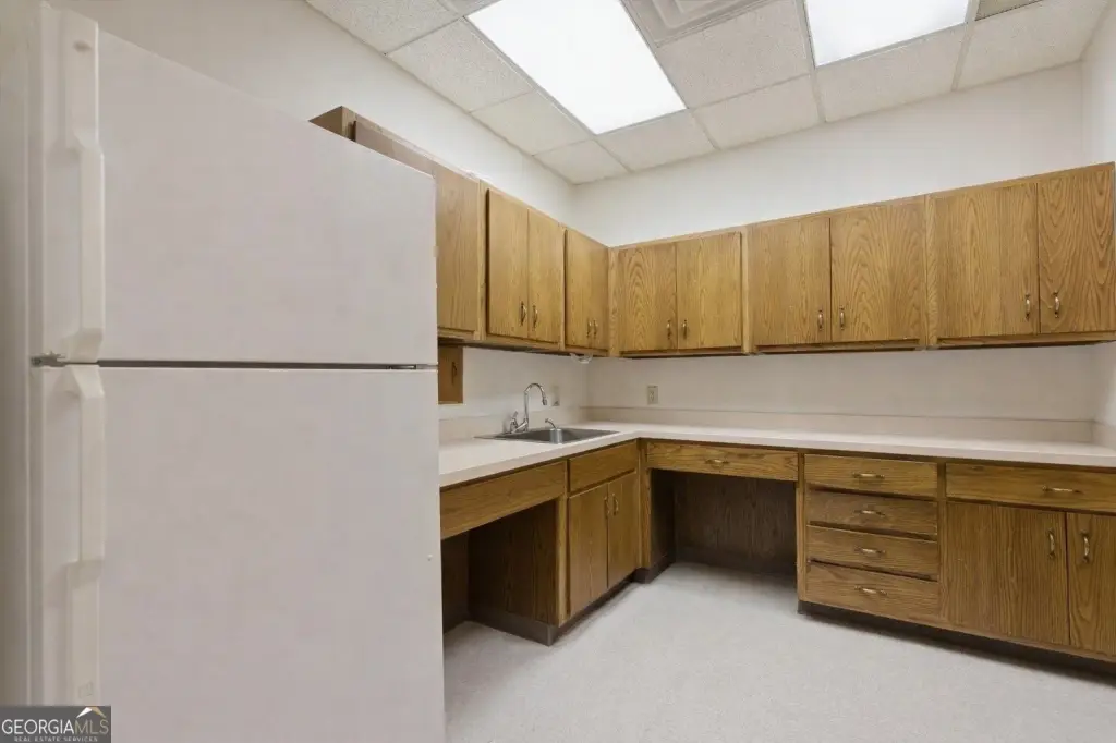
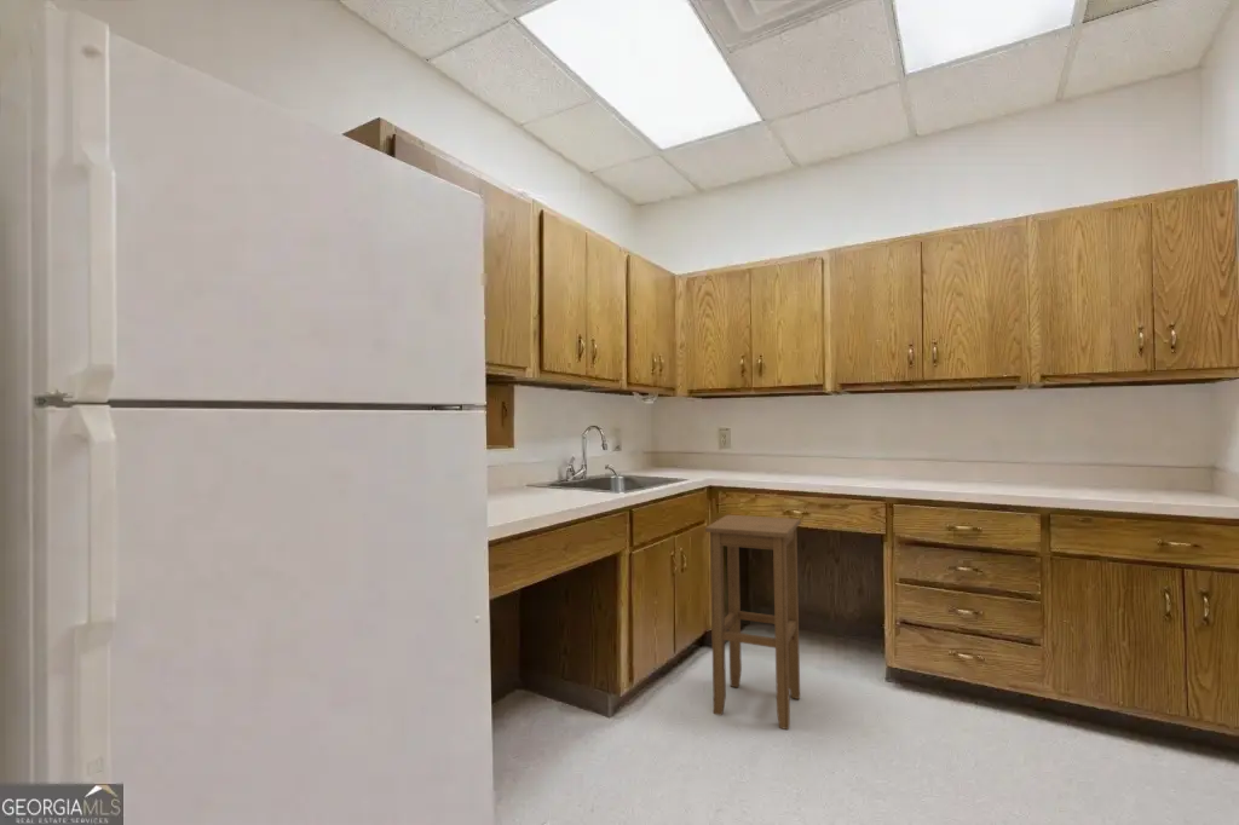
+ stool (755, 613)
